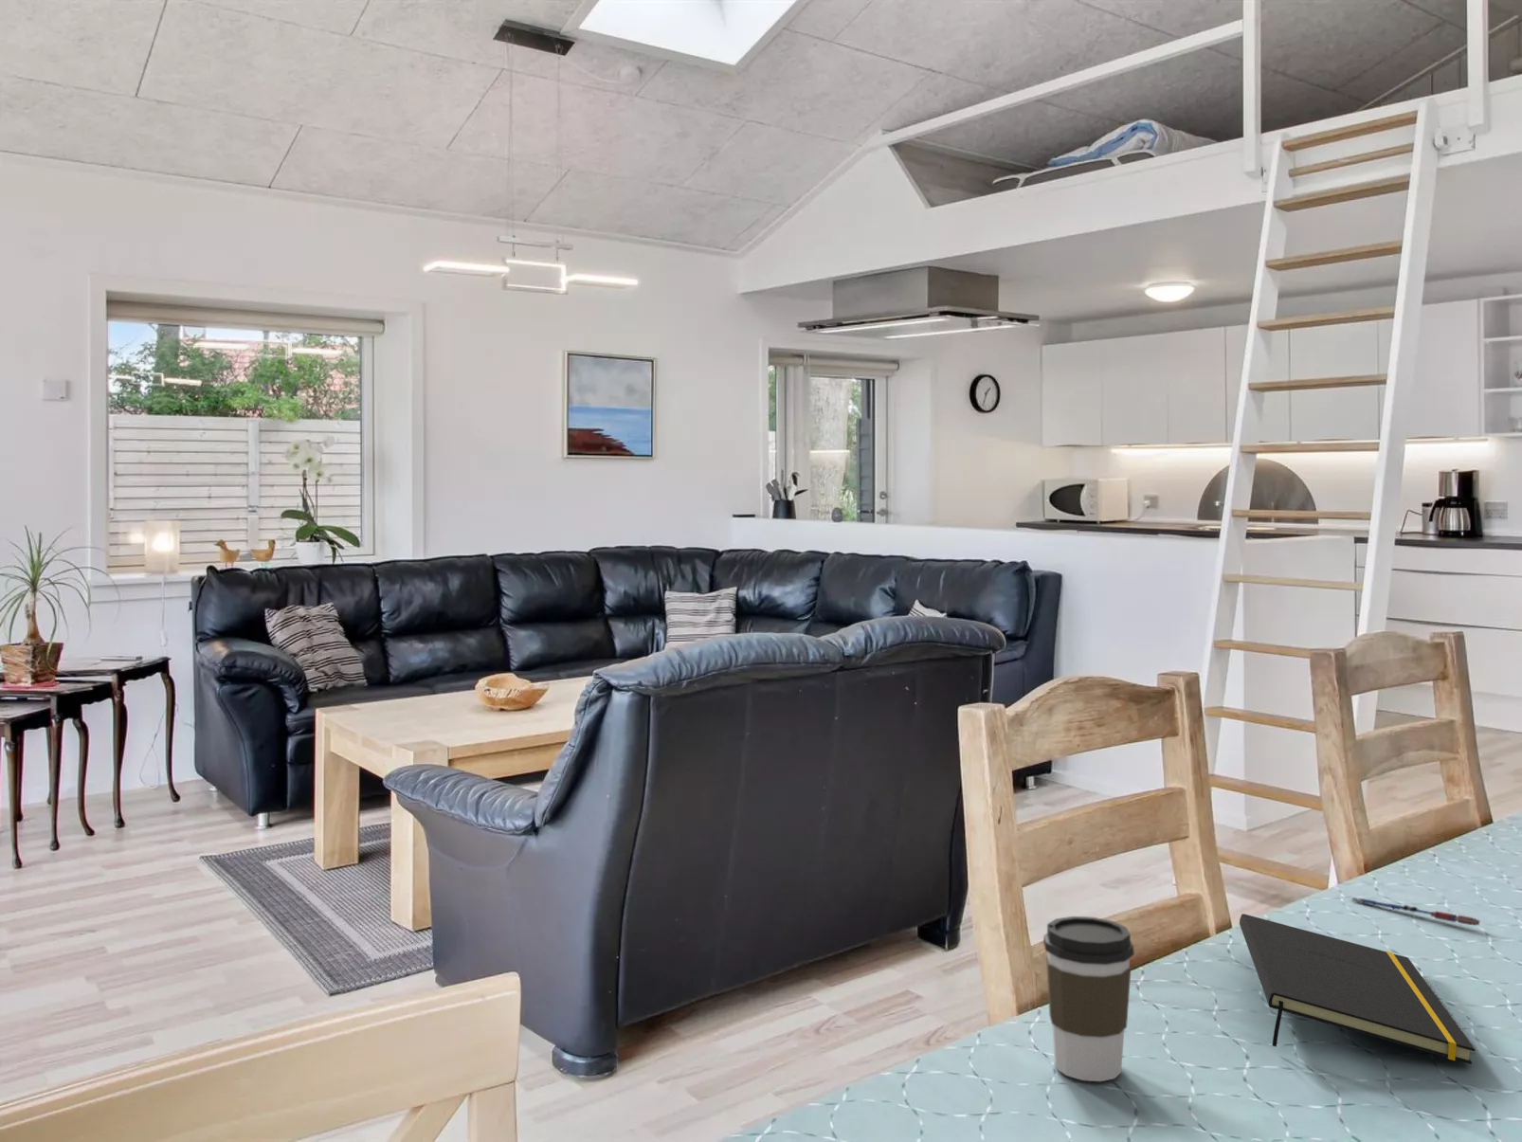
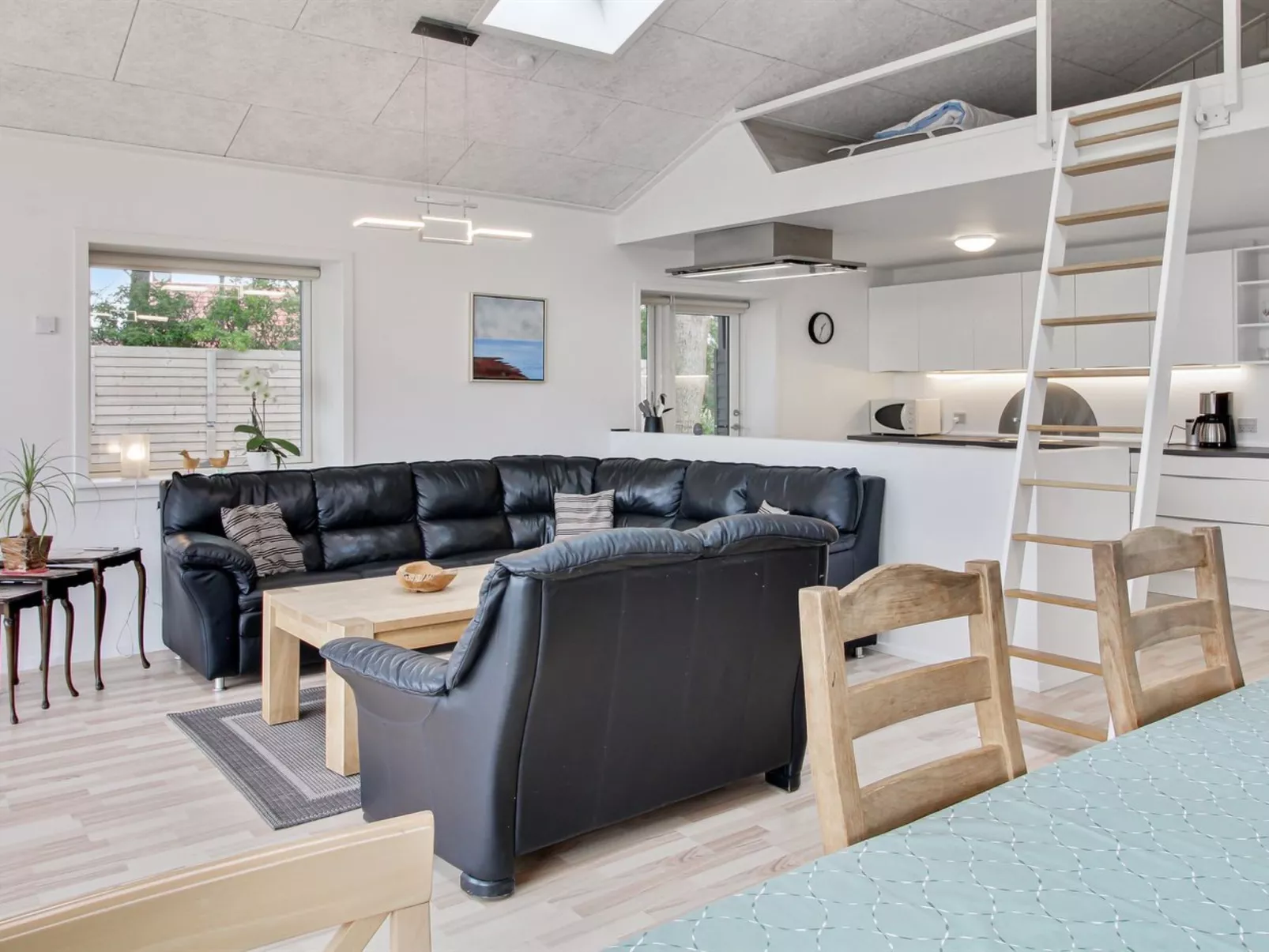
- notepad (1343, 980)
- pen (1413, 909)
- coffee cup (1087, 998)
